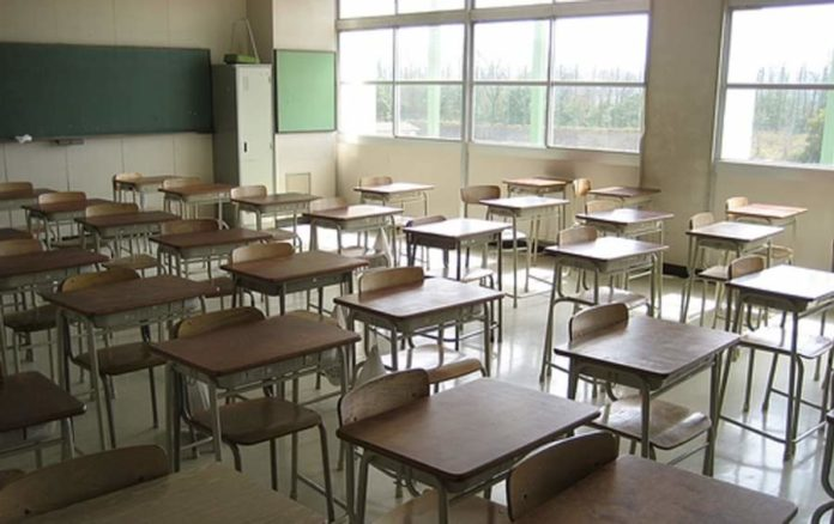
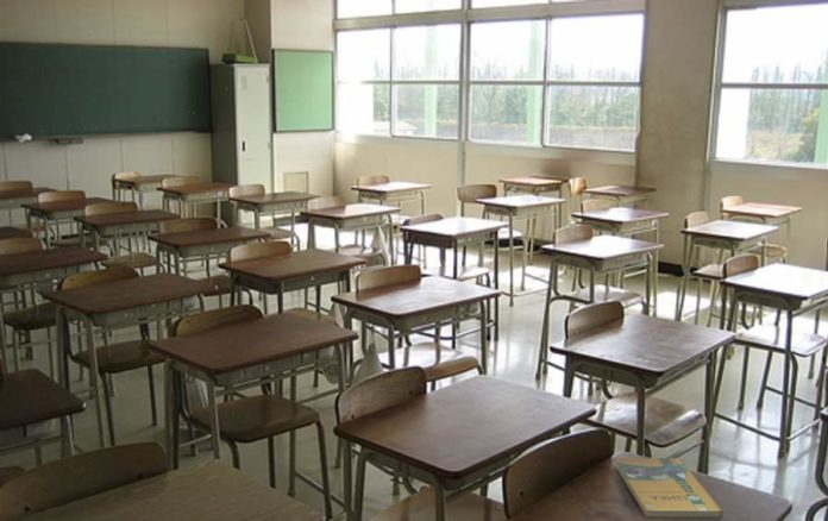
+ booklet (664, 485)
